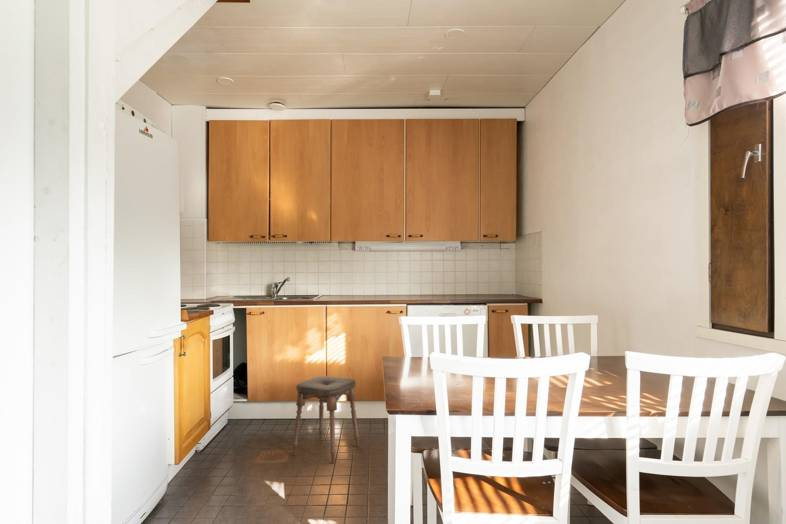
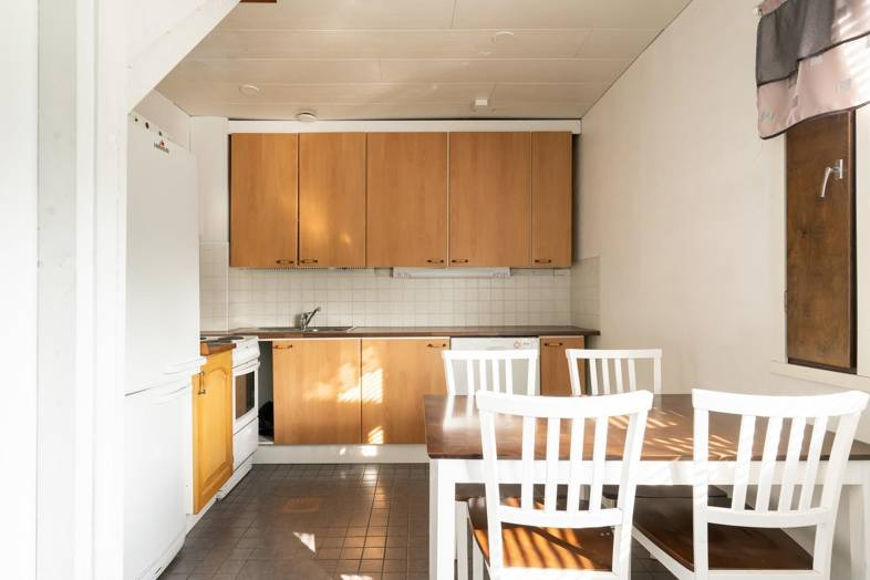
- stool (329, 417)
